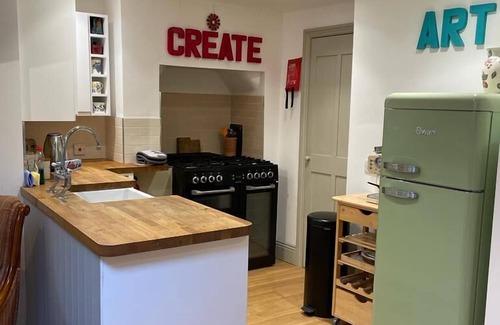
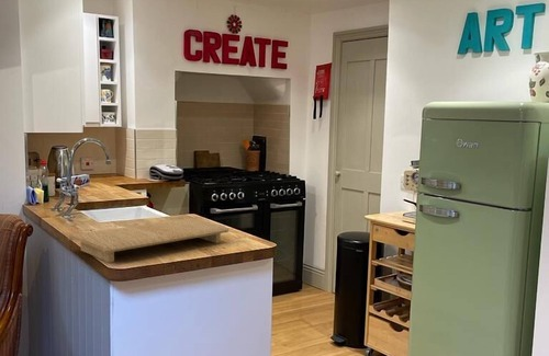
+ cutting board (152, 238)
